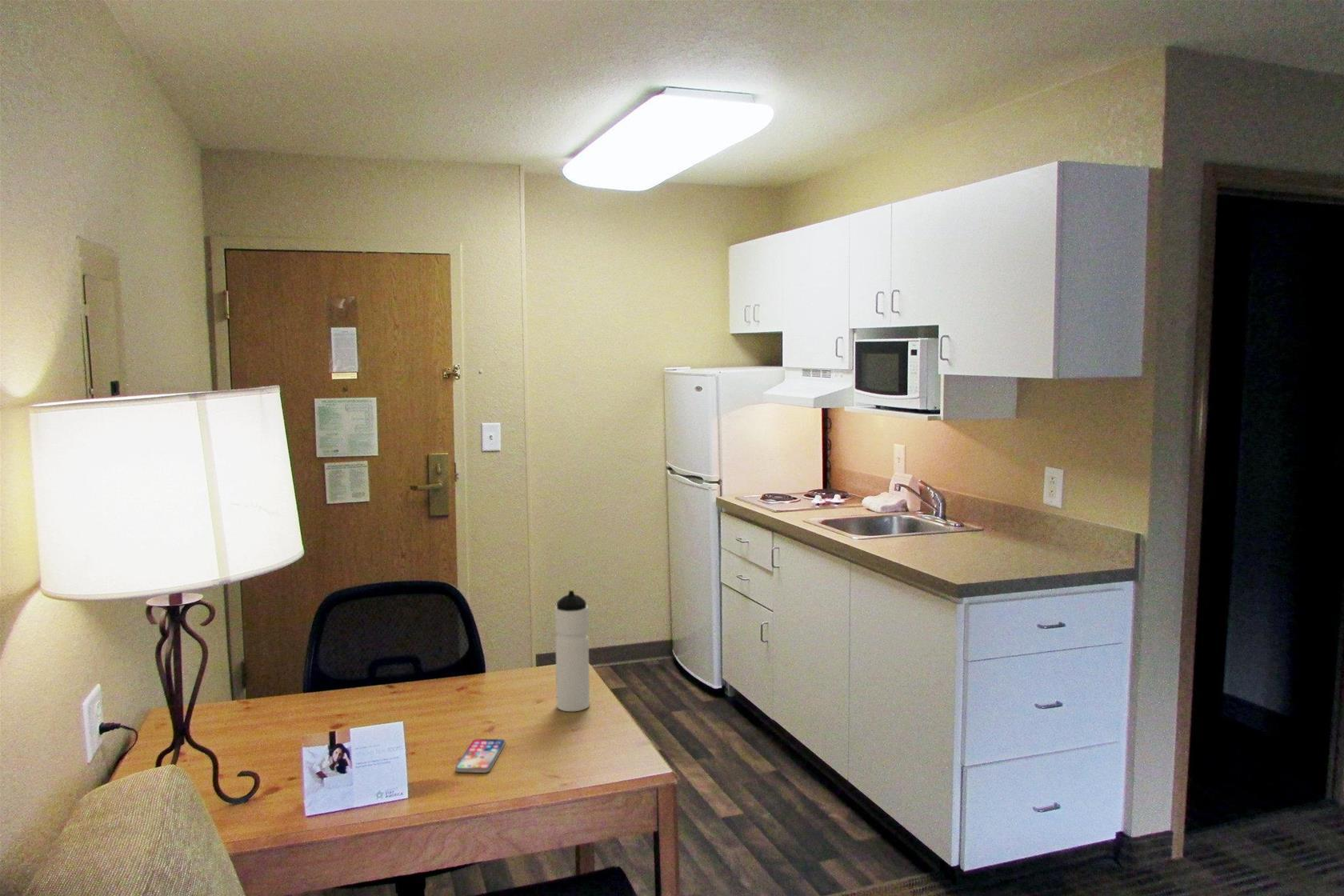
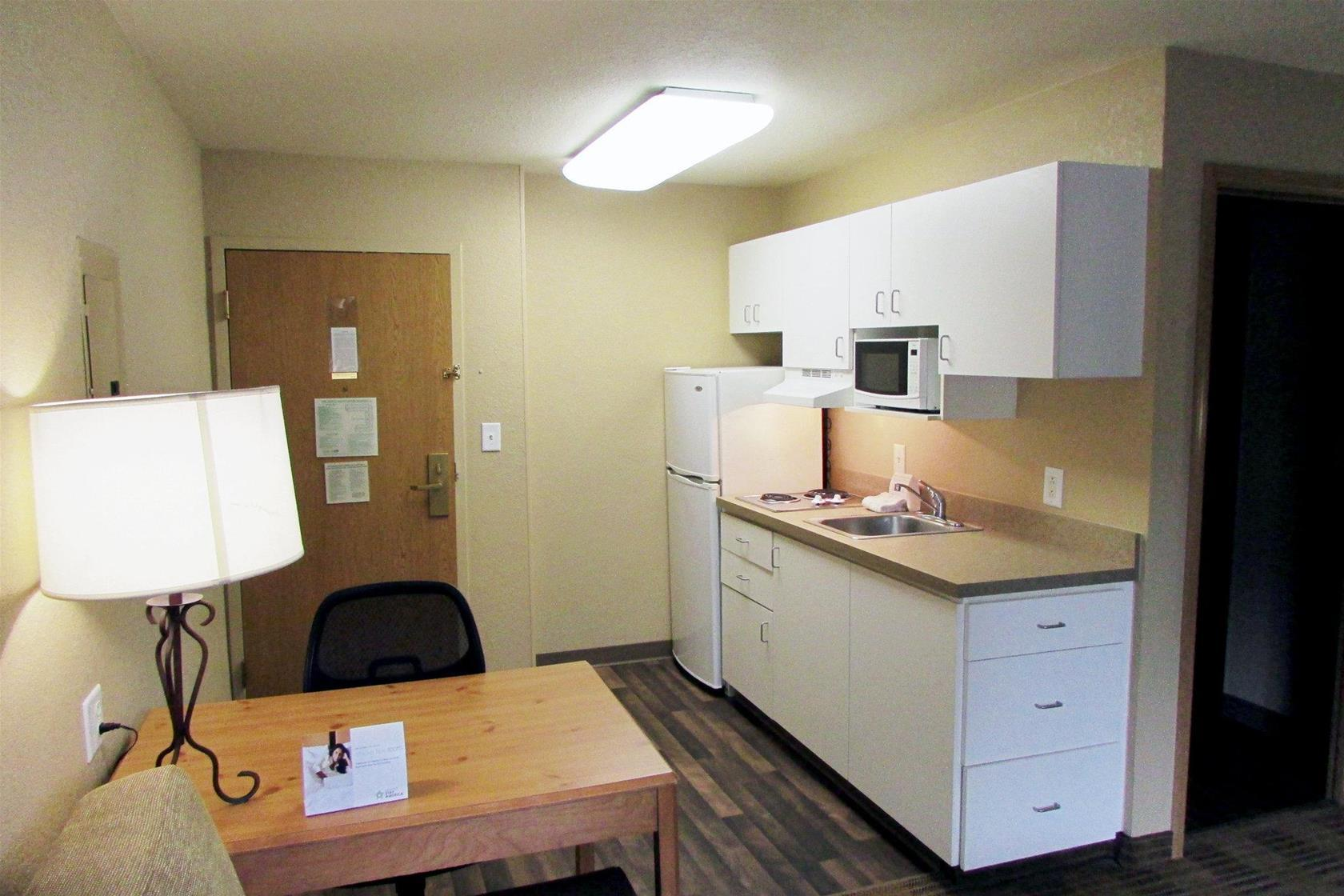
- water bottle (572, 648)
- smartphone (481, 754)
